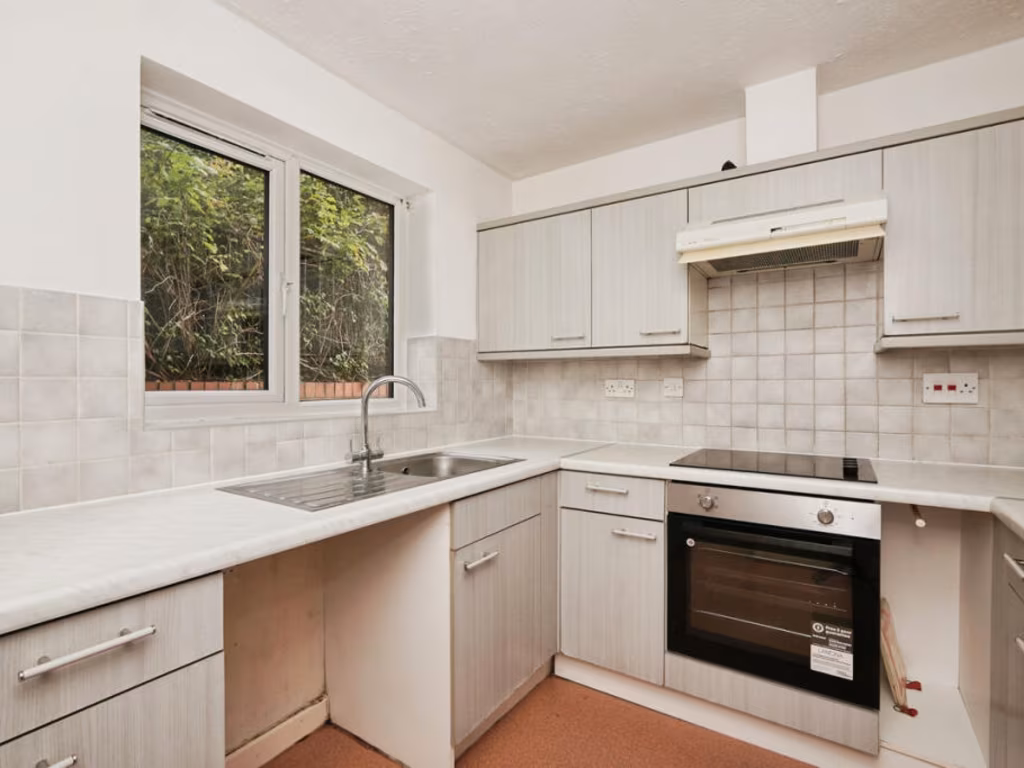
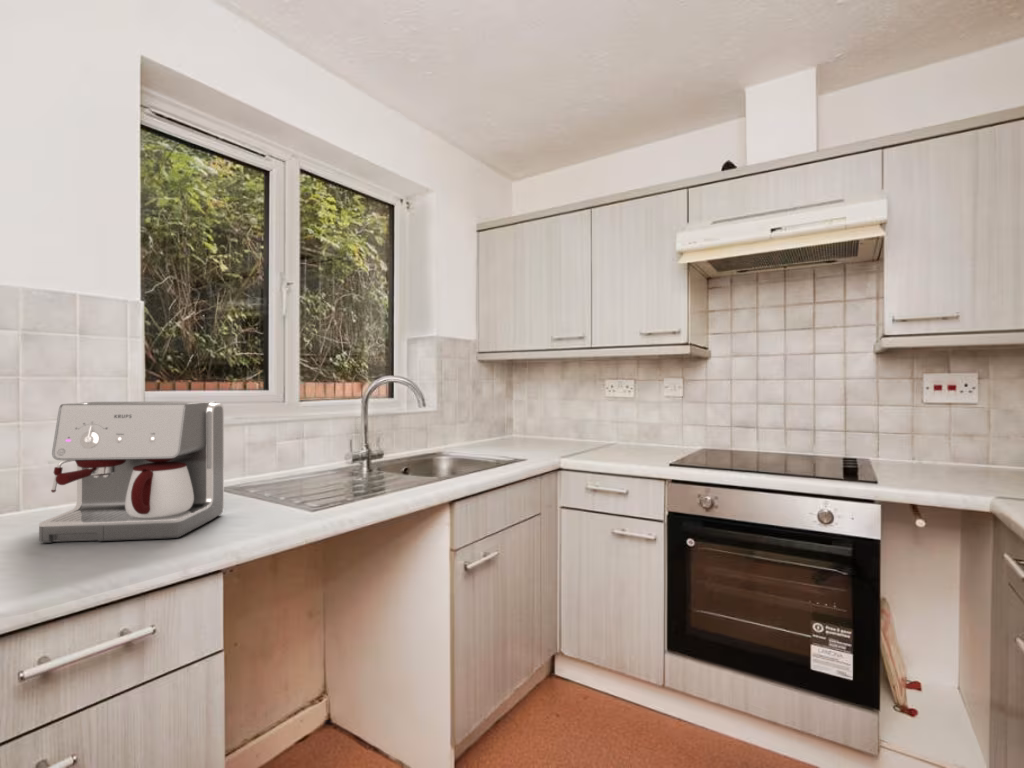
+ coffee maker (139, 464)
